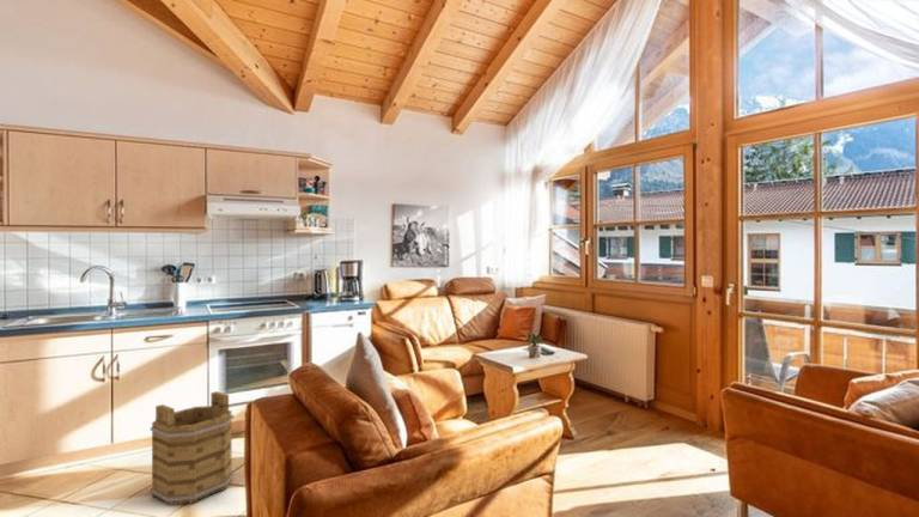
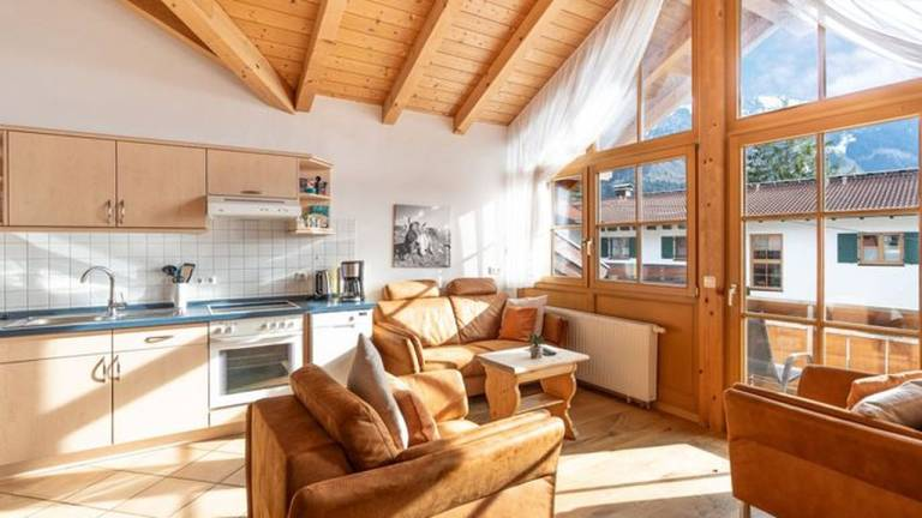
- bucket (193, 444)
